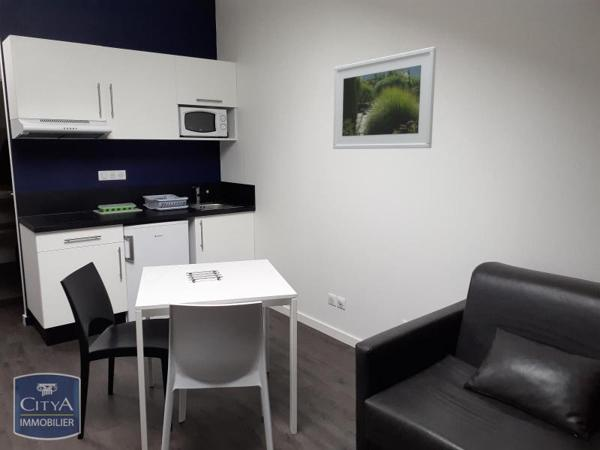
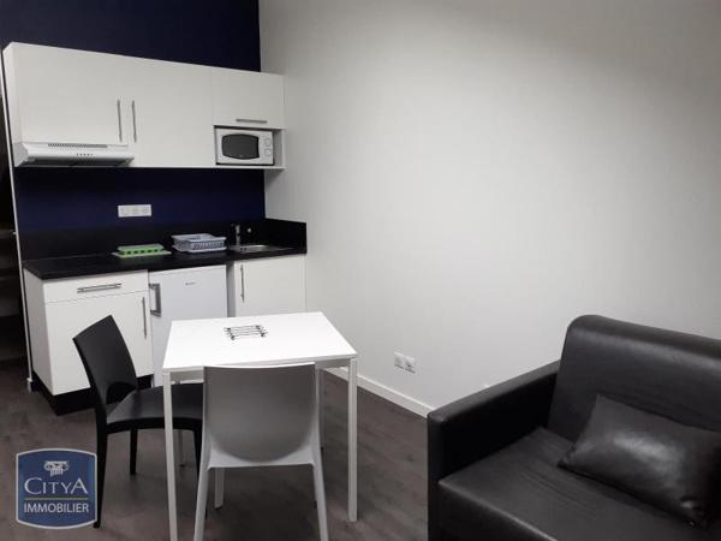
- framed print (378, 104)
